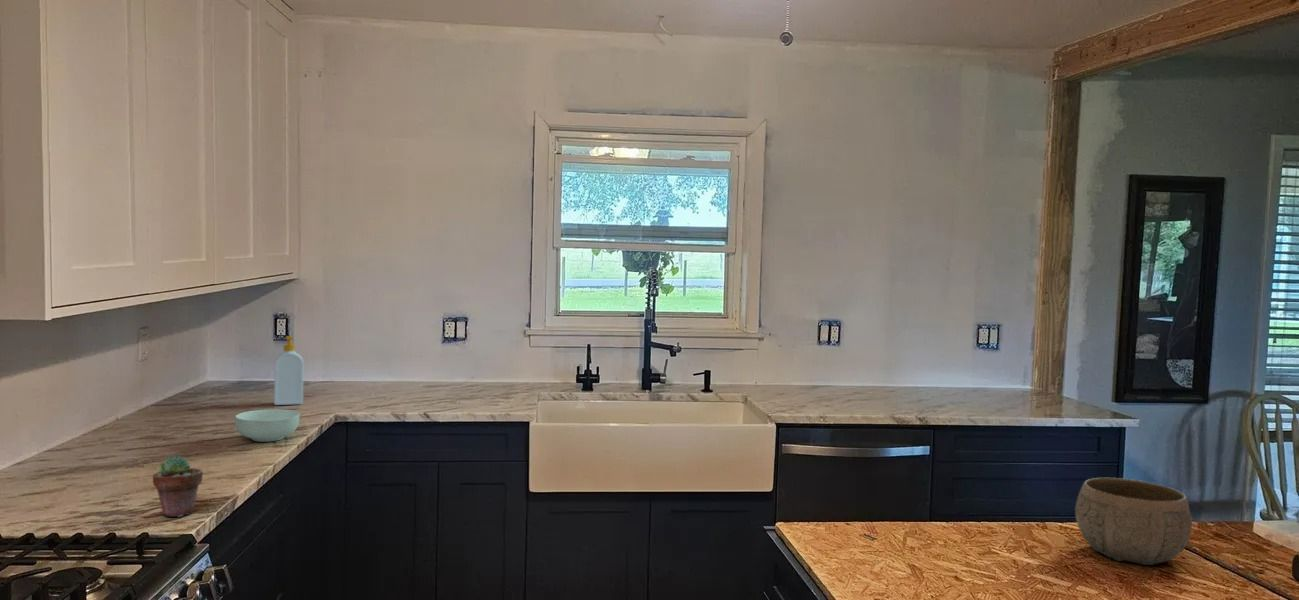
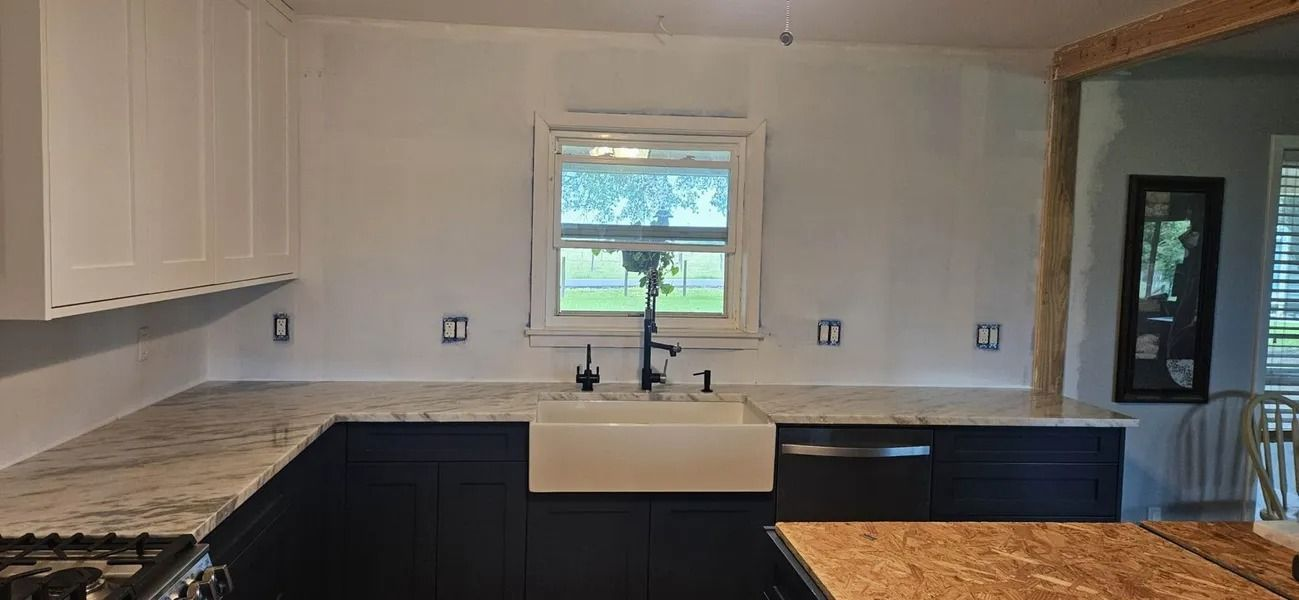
- bowl (1131, 521)
- potted succulent (177, 484)
- cereal bowl (267, 426)
- soap bottle (288, 369)
